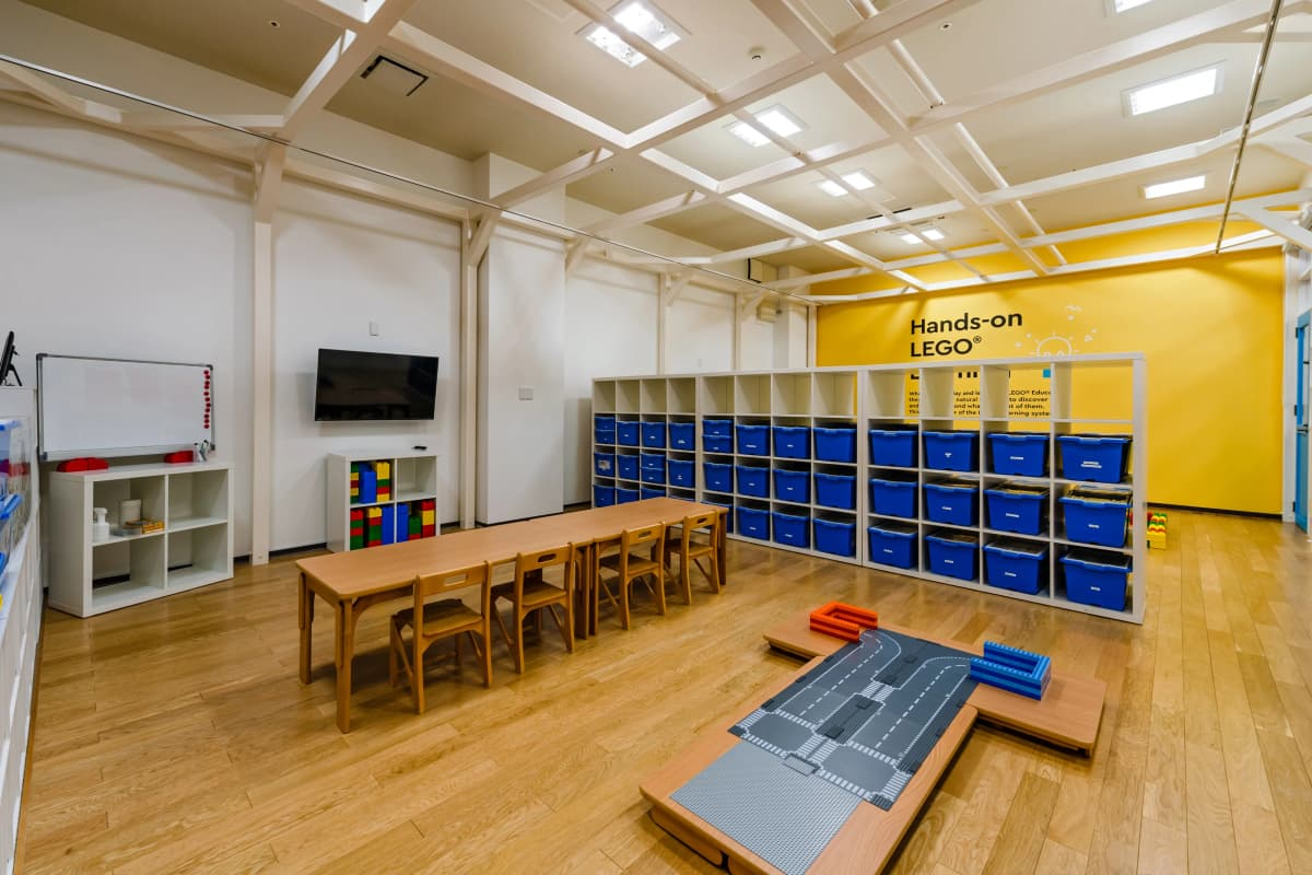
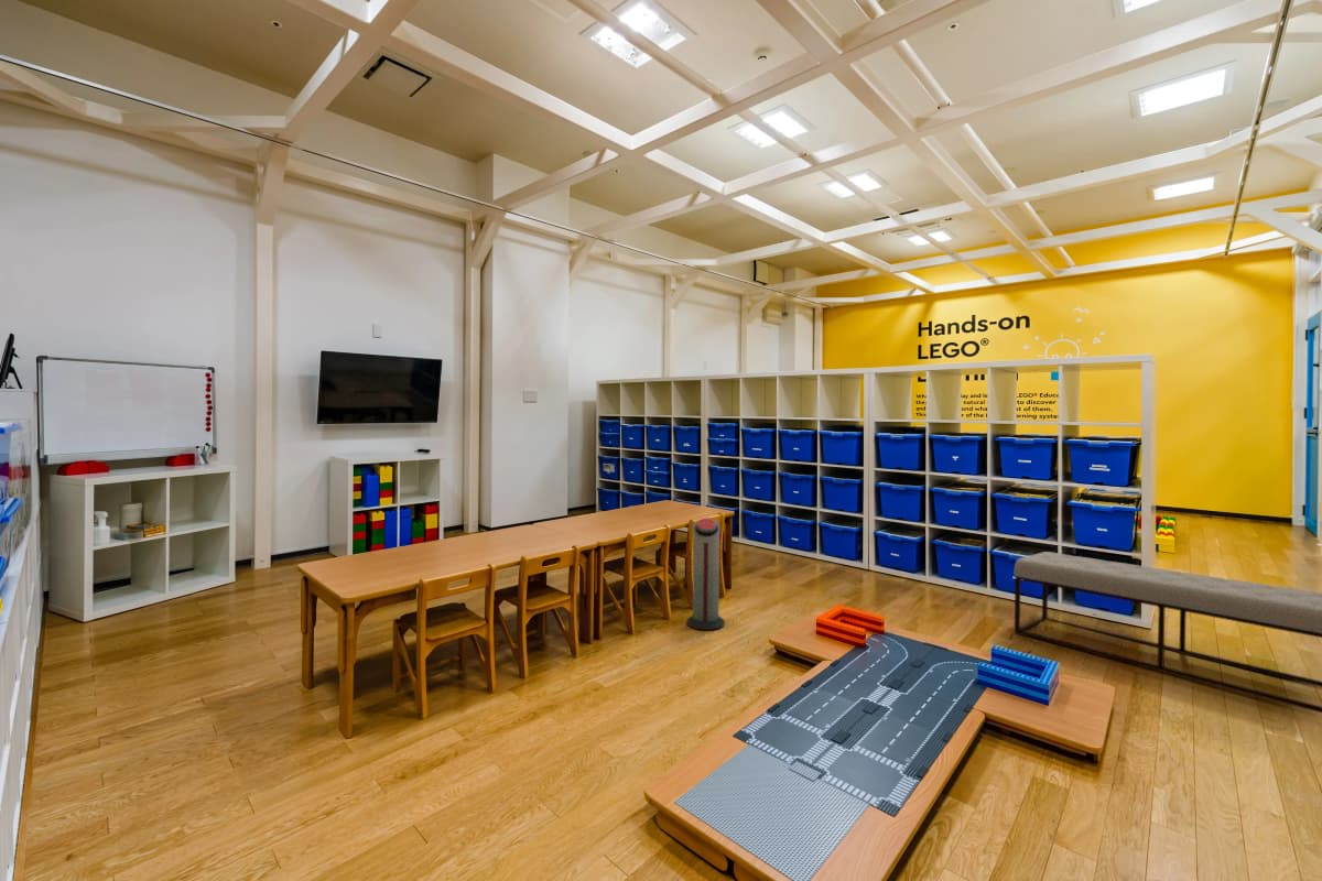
+ bench (1180, 619)
+ air purifier (705, 570)
